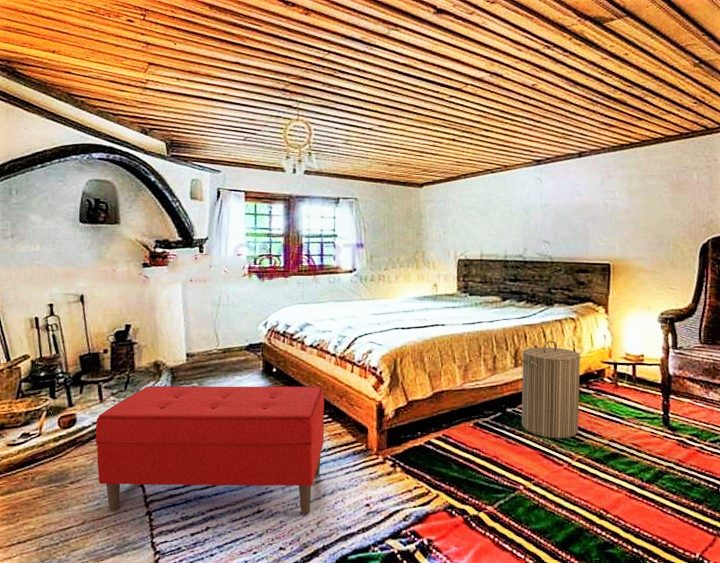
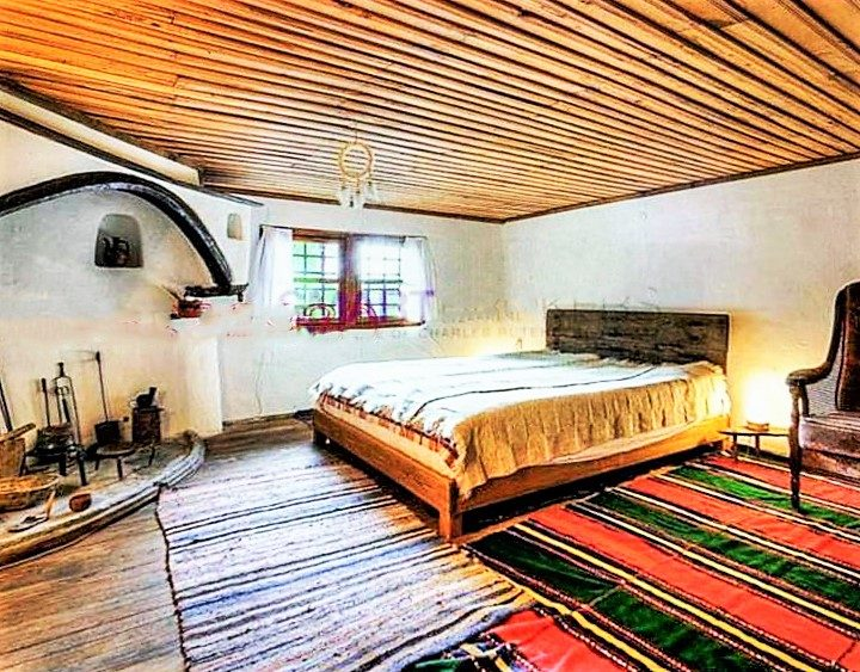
- bench (221, 445)
- laundry hamper (550, 384)
